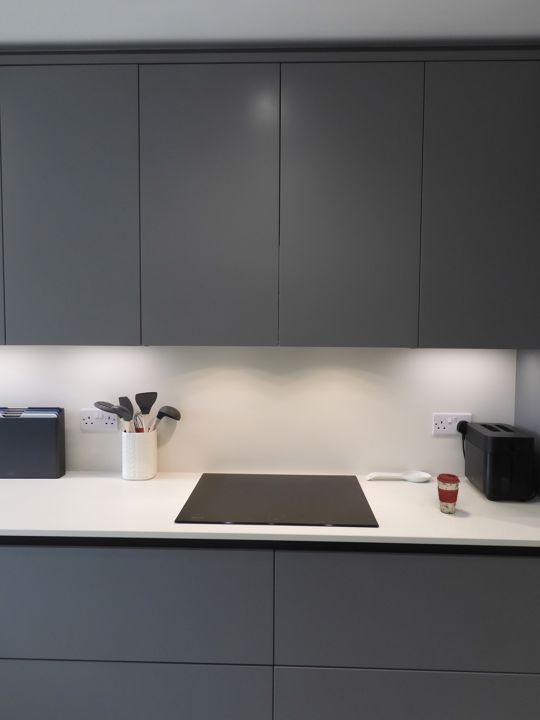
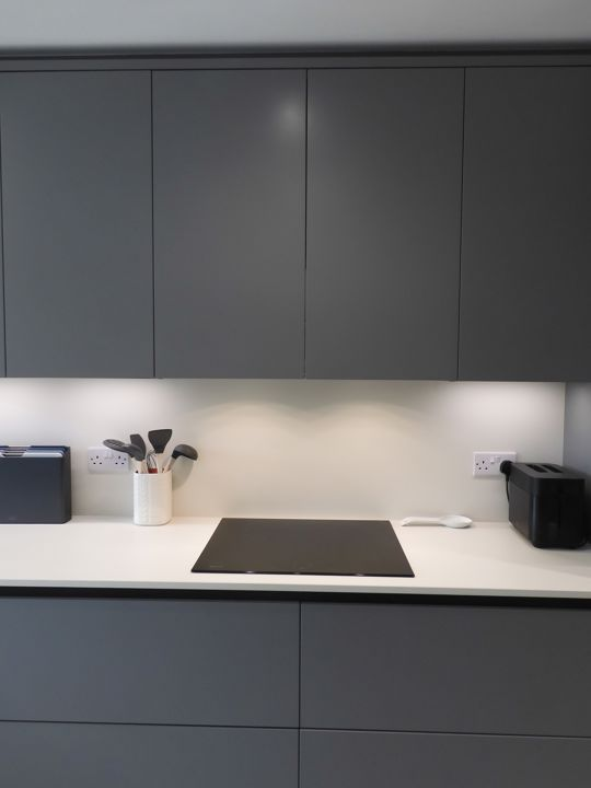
- coffee cup (447, 493)
